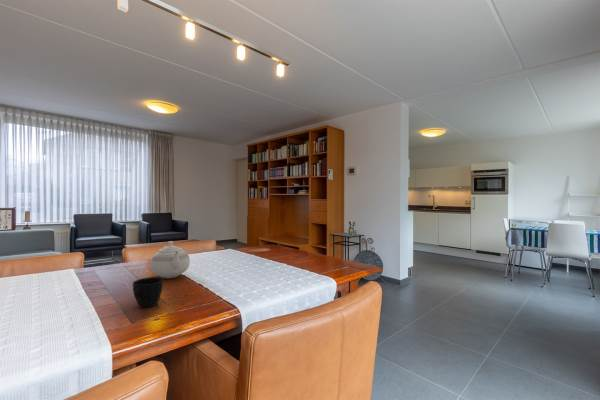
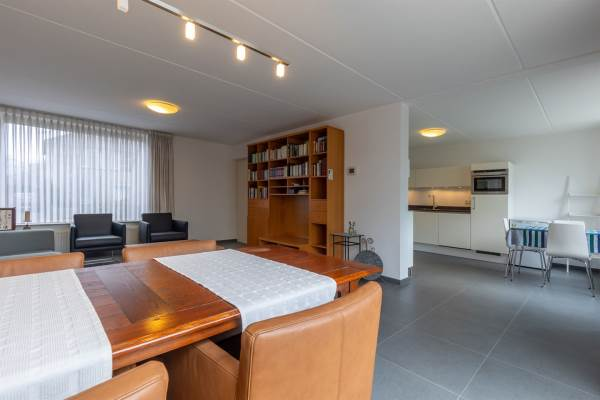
- teapot (170, 258)
- cup (146, 293)
